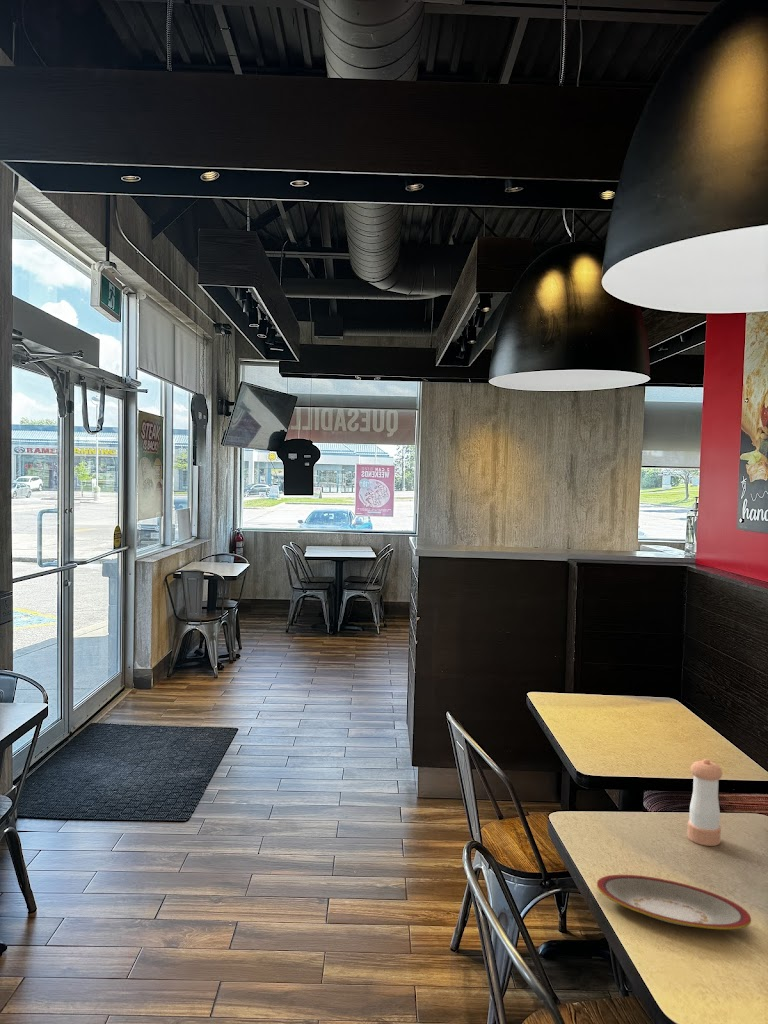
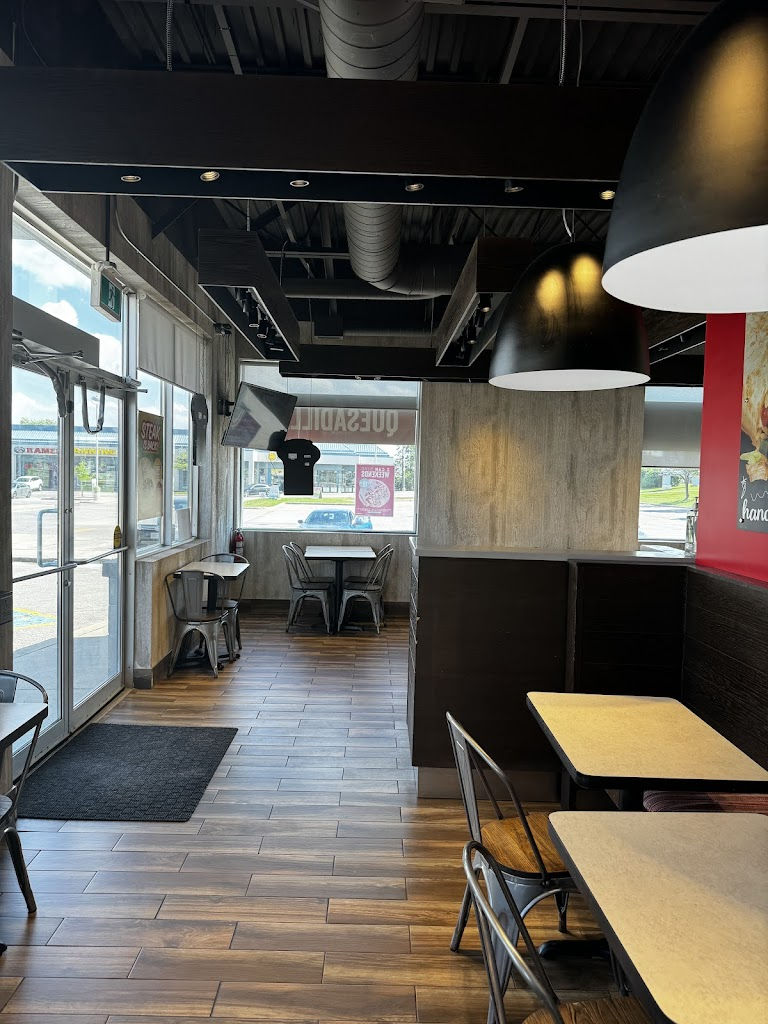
- pepper shaker (705, 799)
- plate (670, 905)
